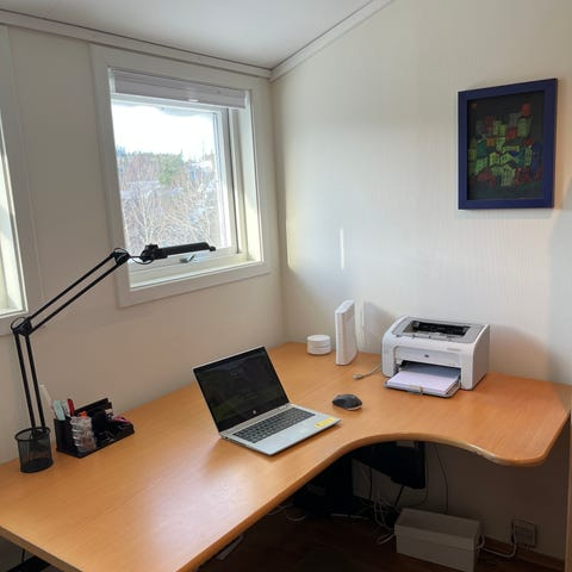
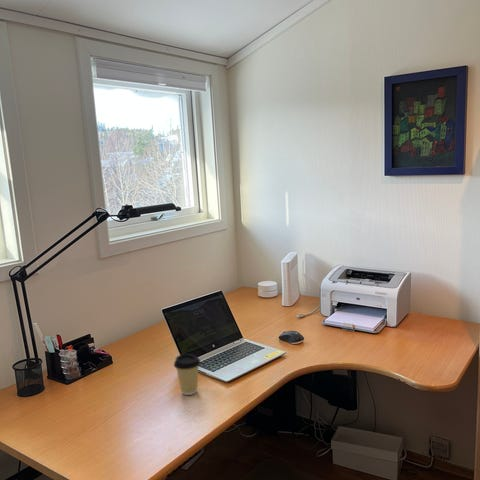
+ coffee cup (188, 374)
